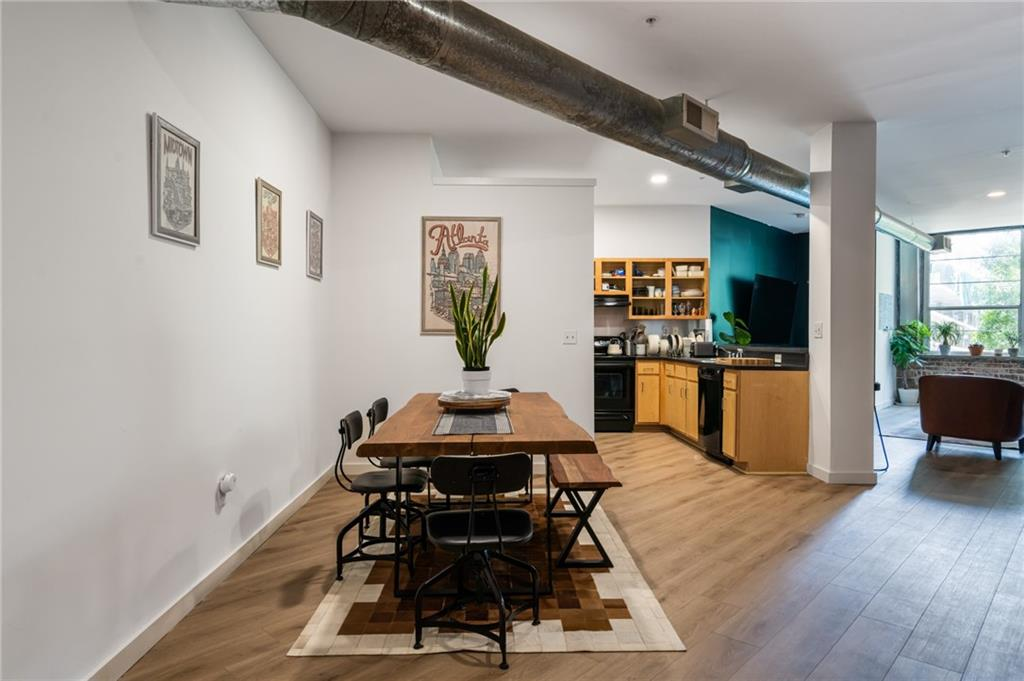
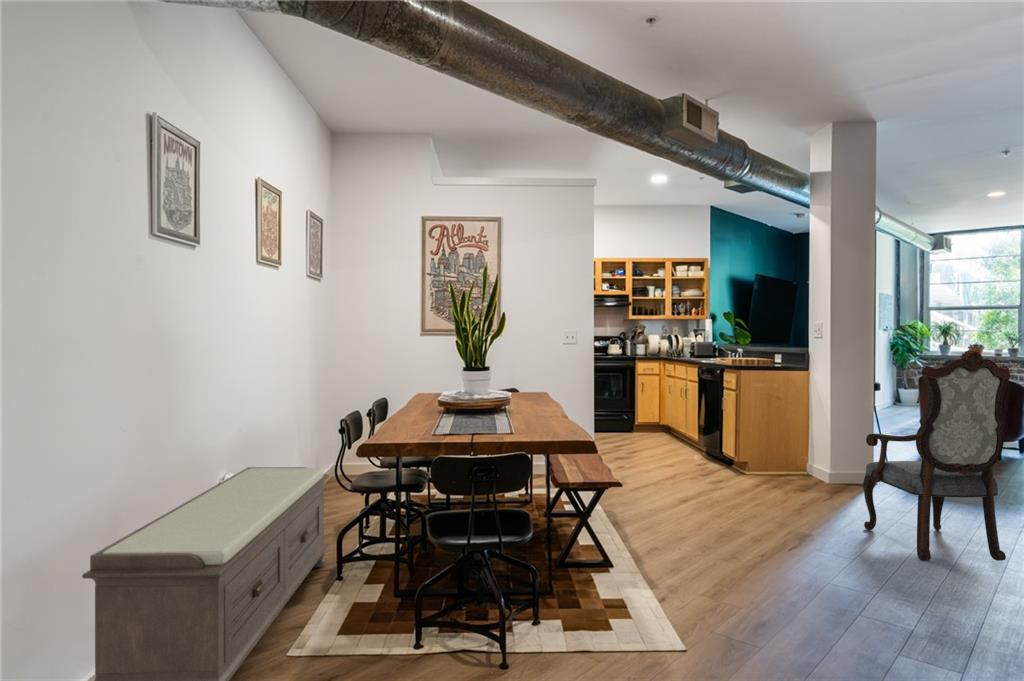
+ armchair (931, 446)
+ bench (238, 561)
